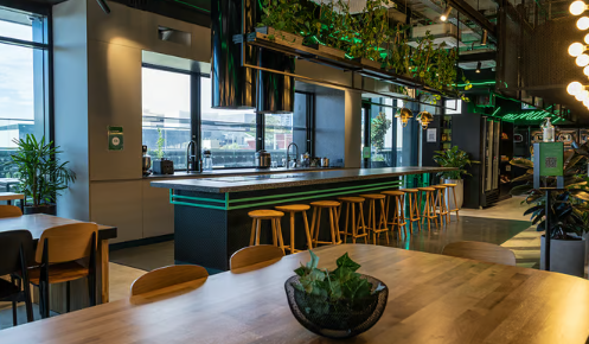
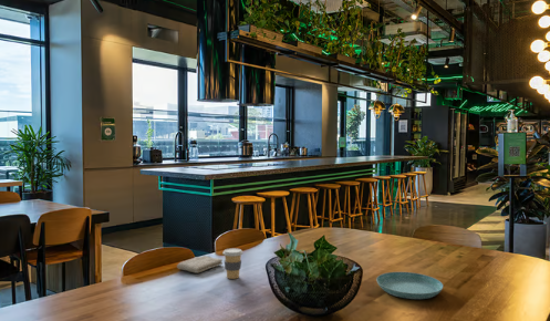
+ saucer (408, 286)
+ washcloth (200, 263)
+ coffee cup (232, 263)
